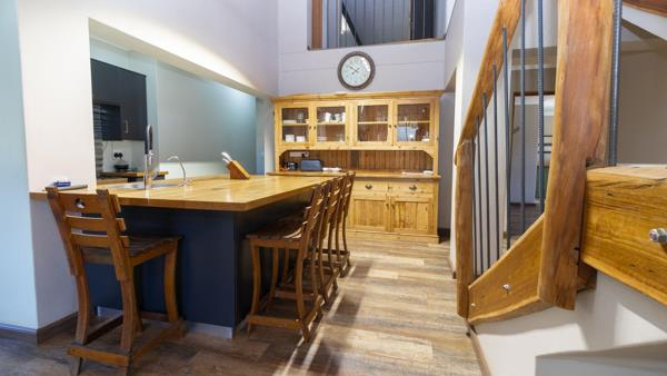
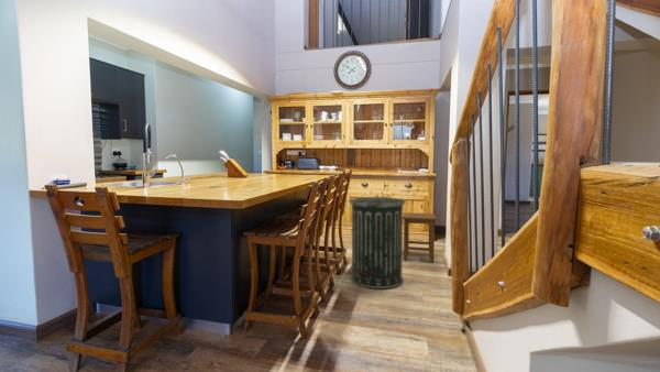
+ stool (418, 241)
+ trash can (376, 237)
